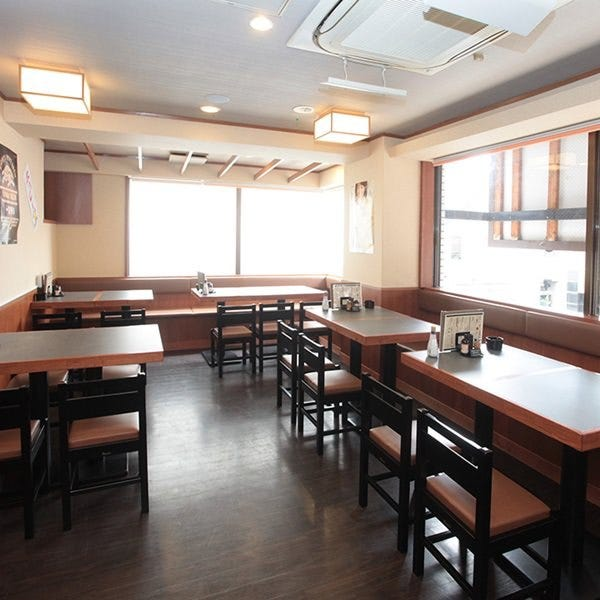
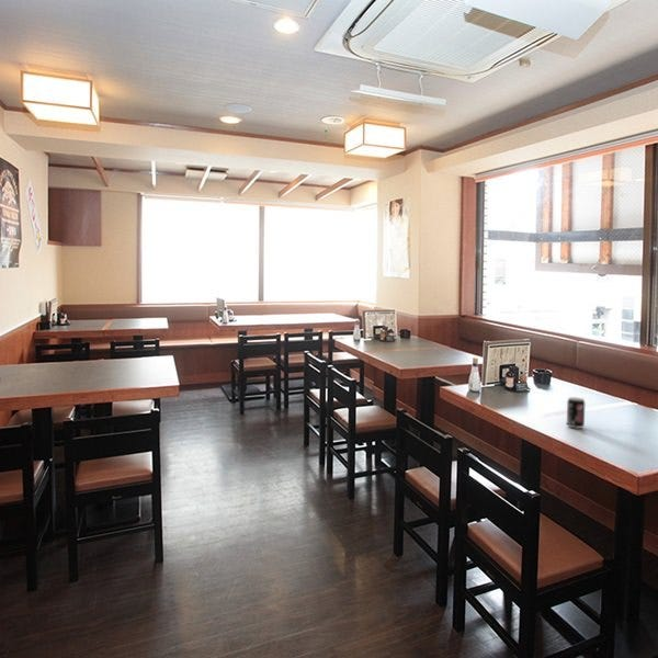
+ beverage can (576, 412)
